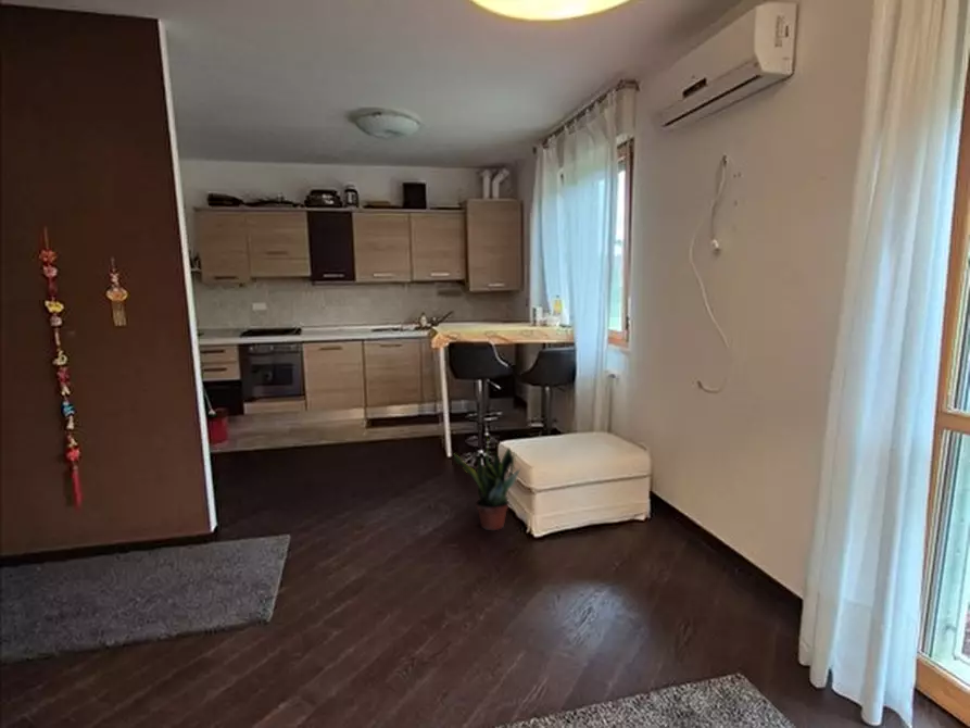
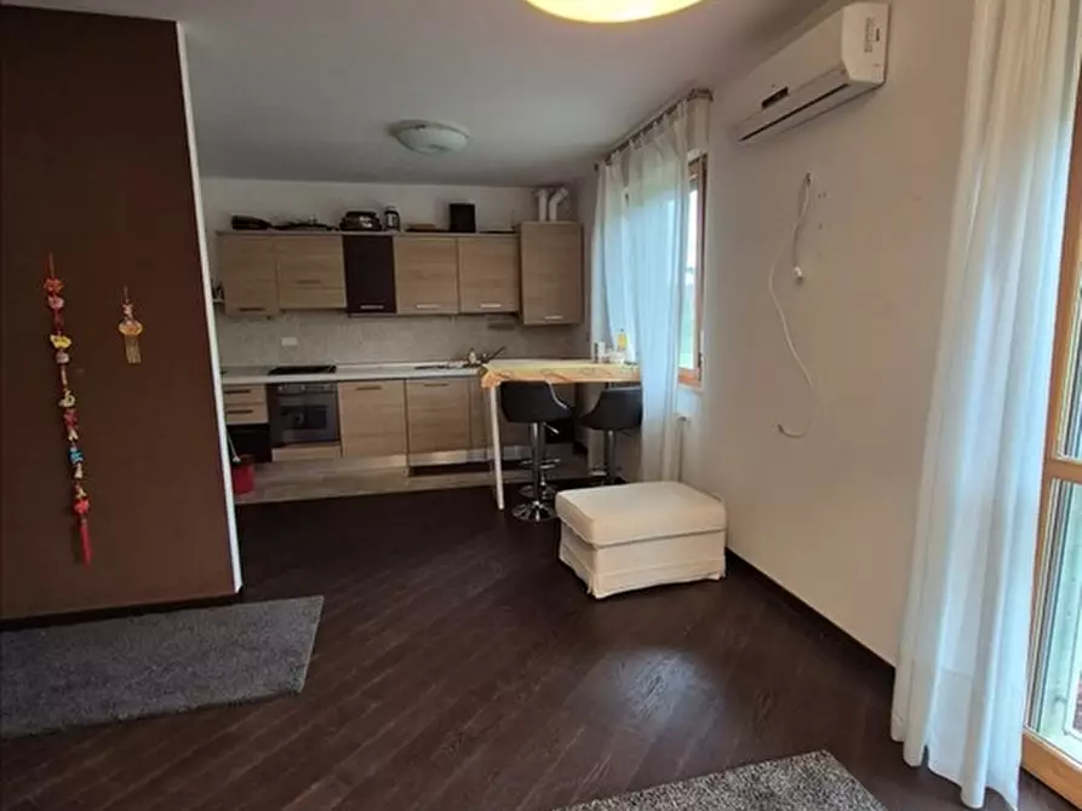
- potted plant (487, 484)
